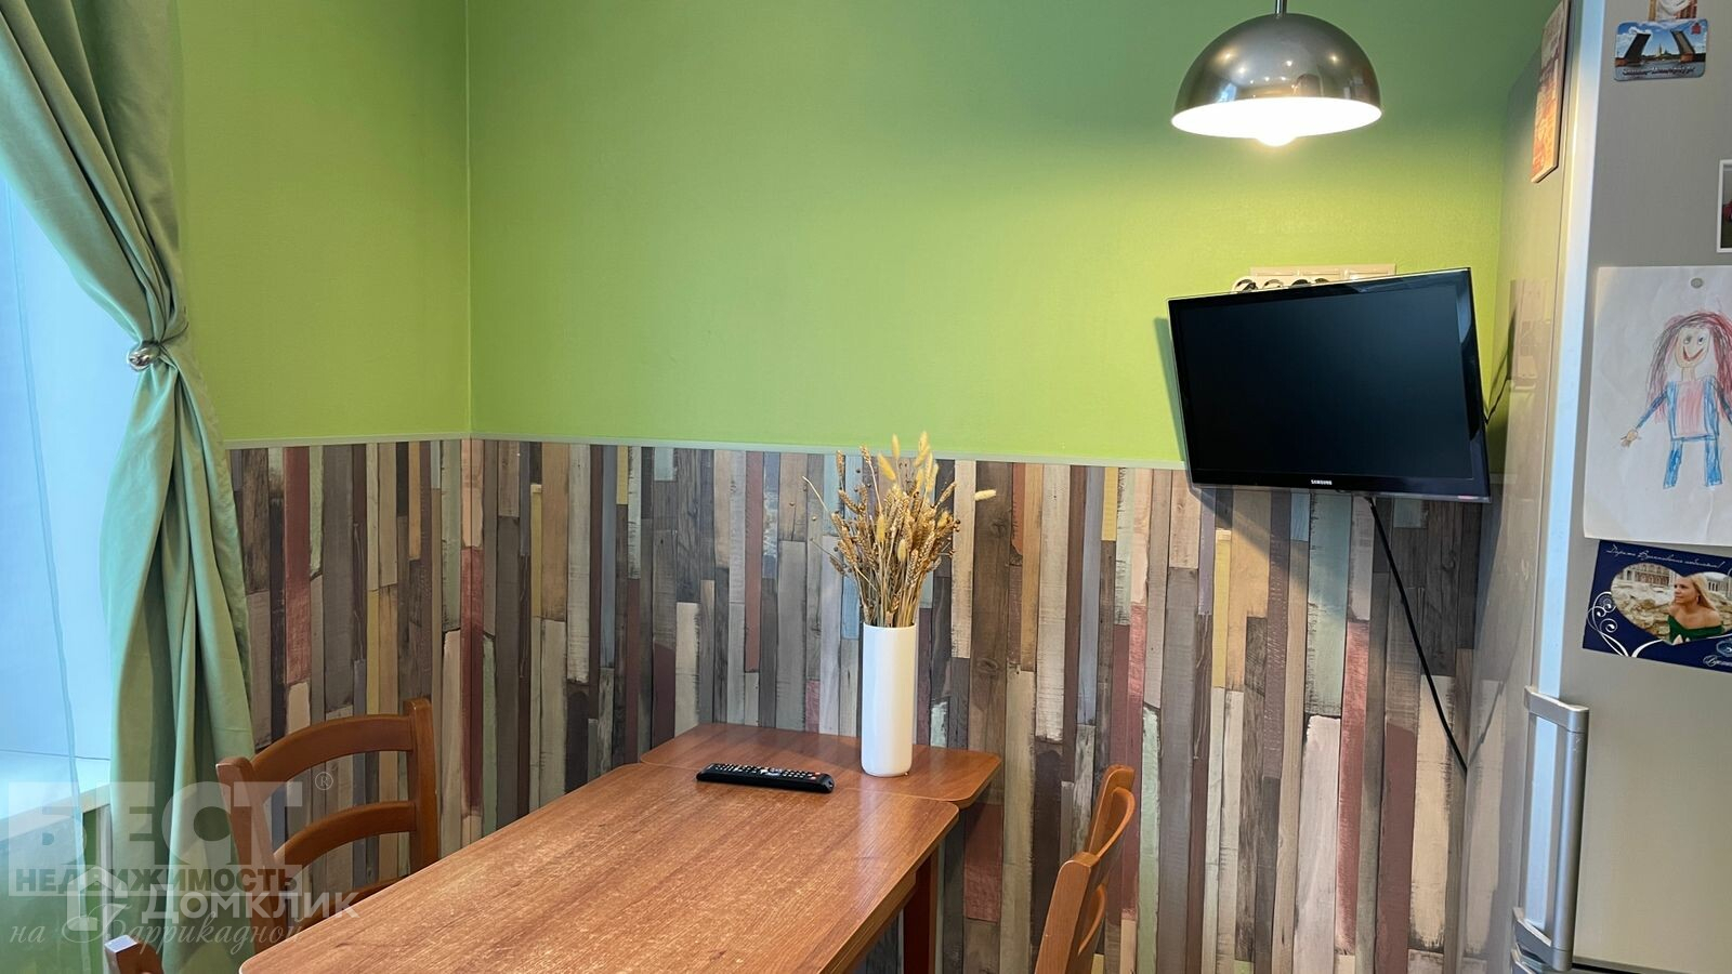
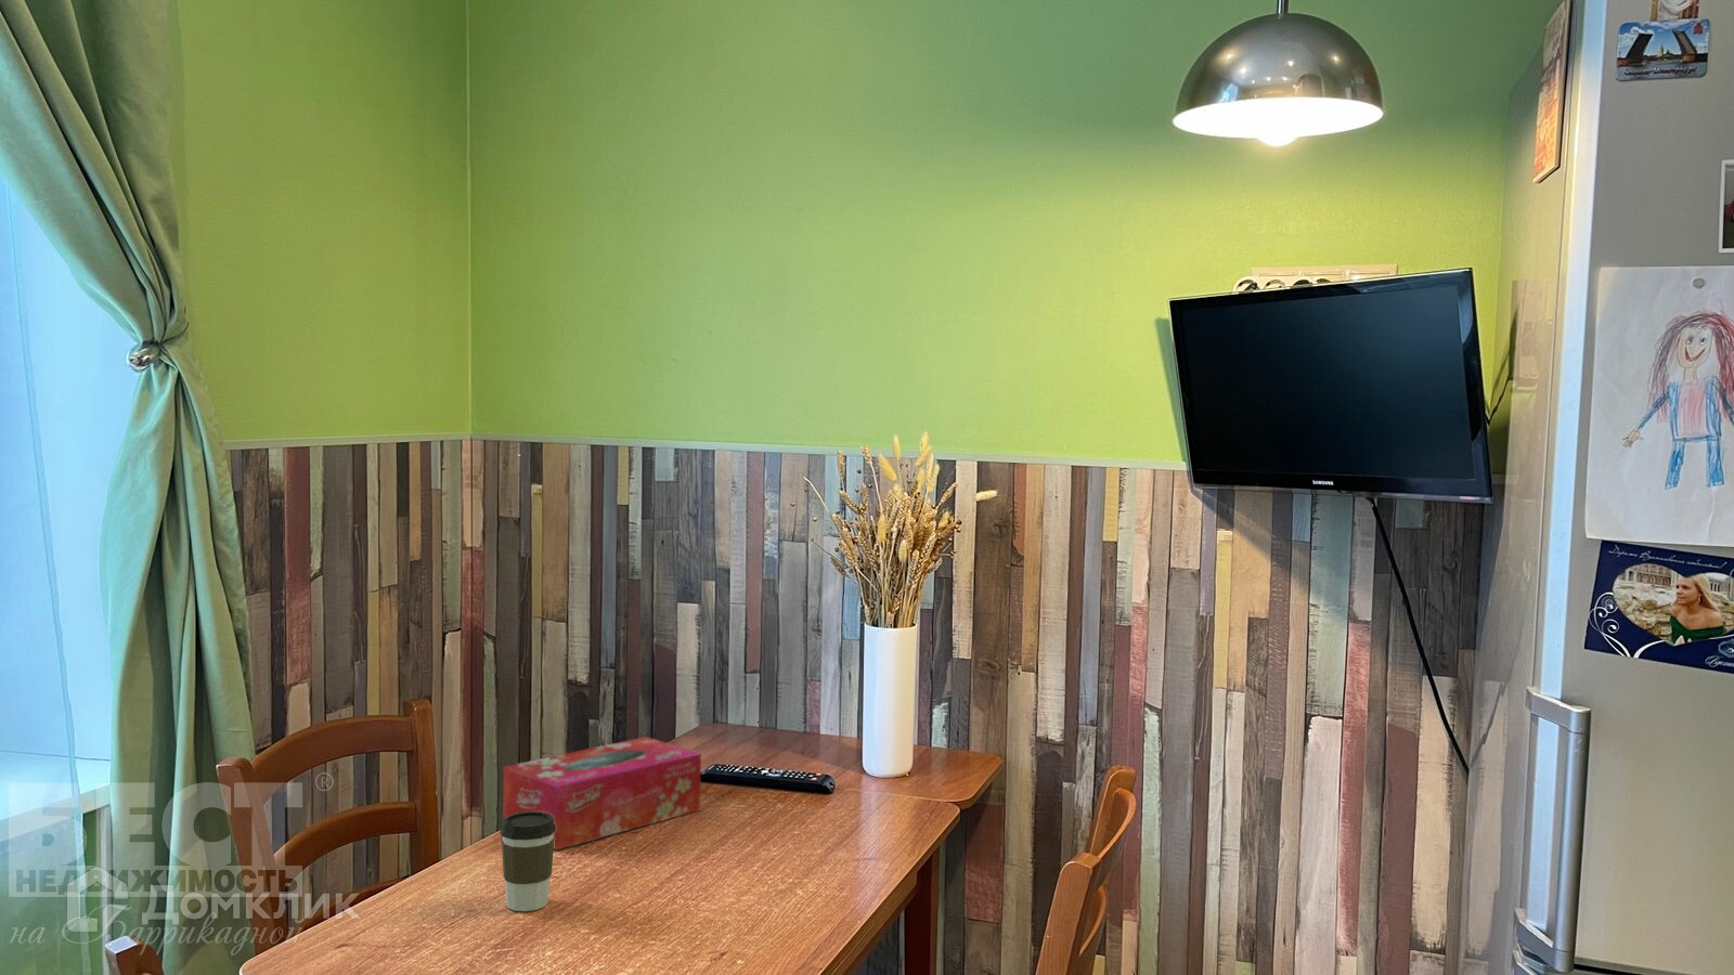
+ tissue box (604, 788)
+ coffee cup (526, 861)
